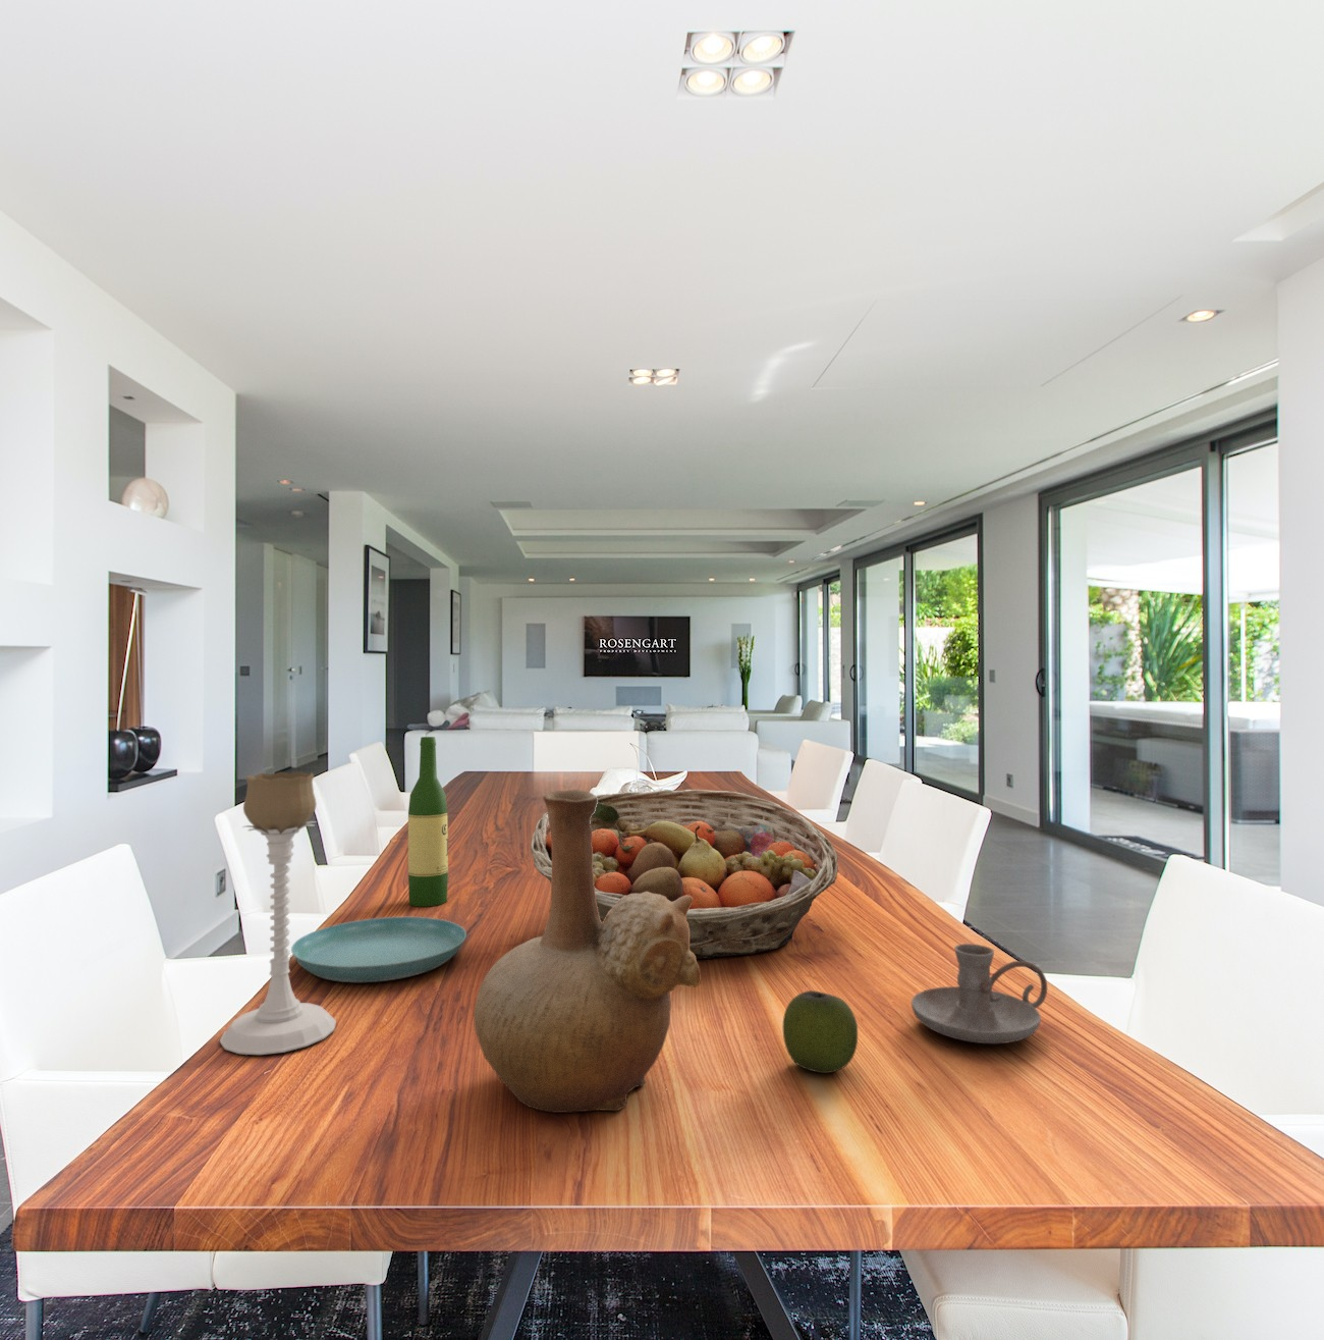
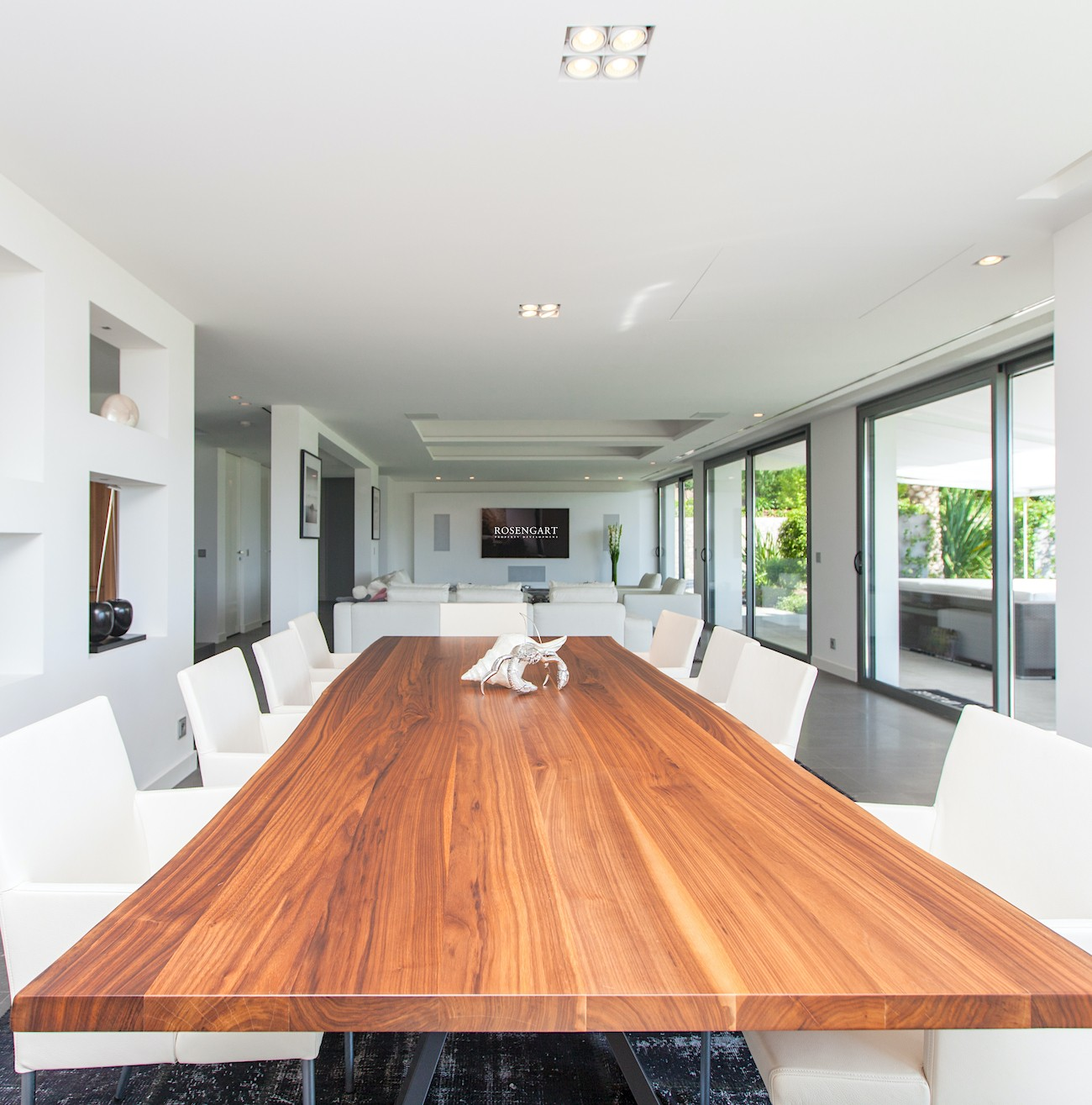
- candle holder (279, 903)
- candle holder (986, 987)
- wine bottle (428, 820)
- vase (589, 940)
- fruit basket (684, 866)
- apple (820, 1028)
- saucer (381, 948)
